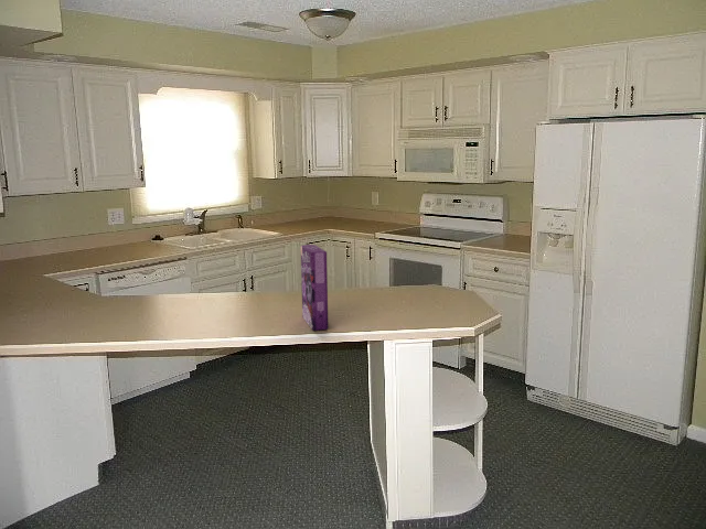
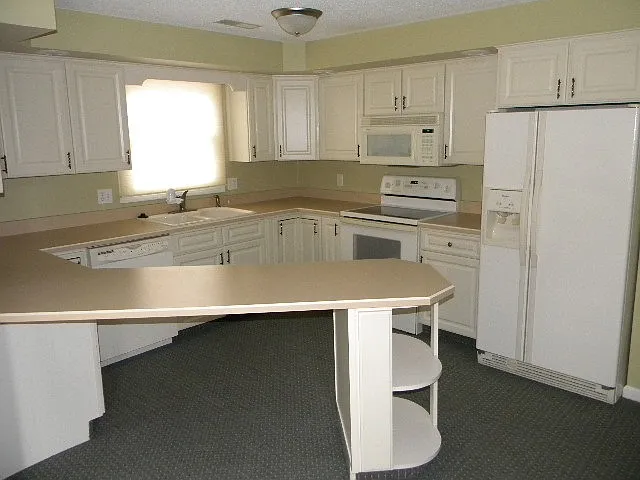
- cereal box (313, 285)
